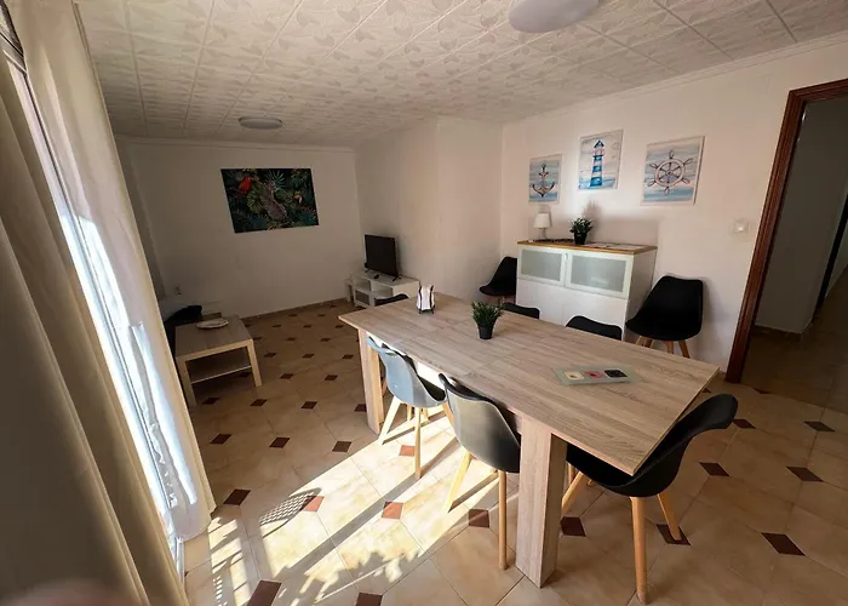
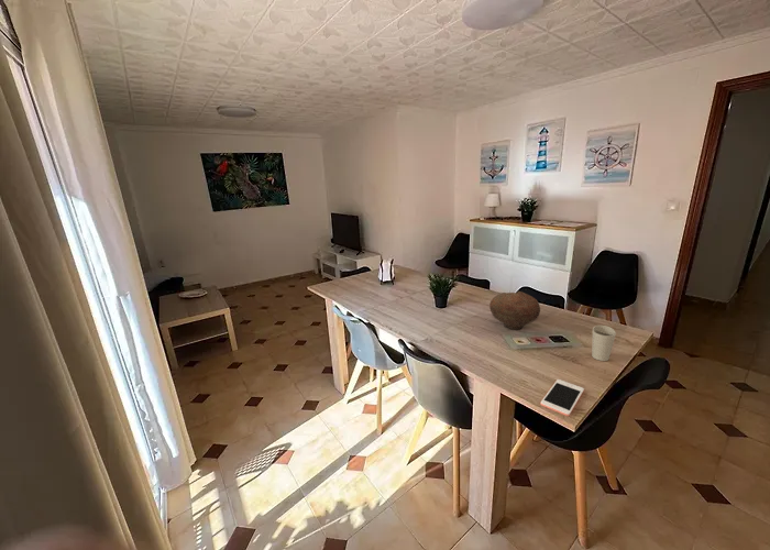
+ cell phone (562, 396)
+ bowl (514, 309)
+ cup (602, 343)
